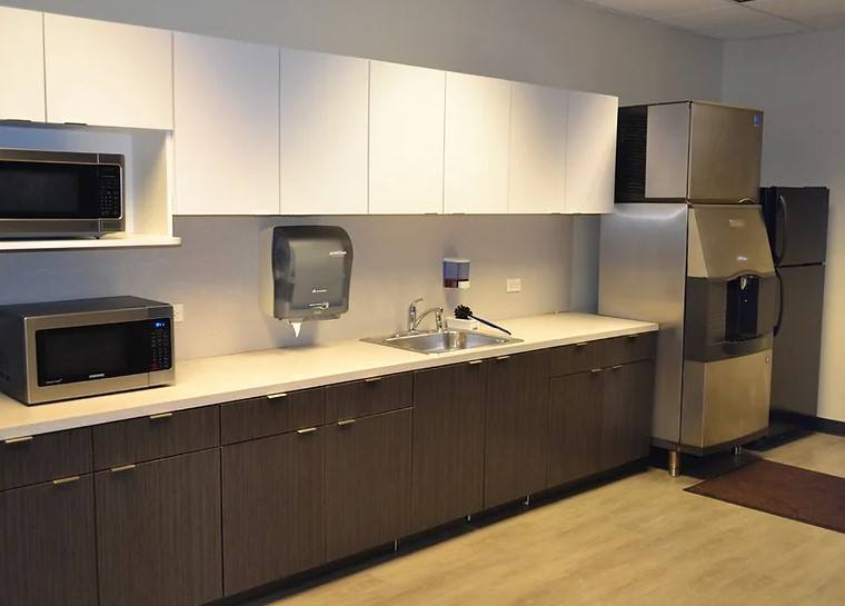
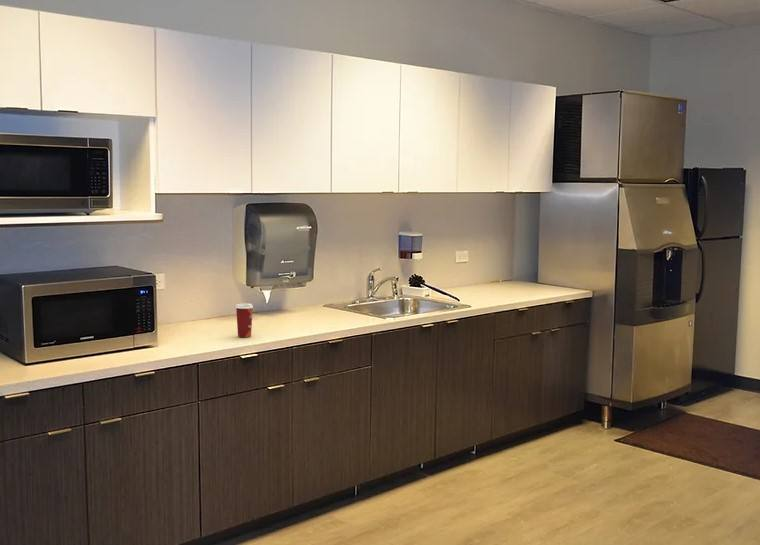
+ paper cup (244, 320)
